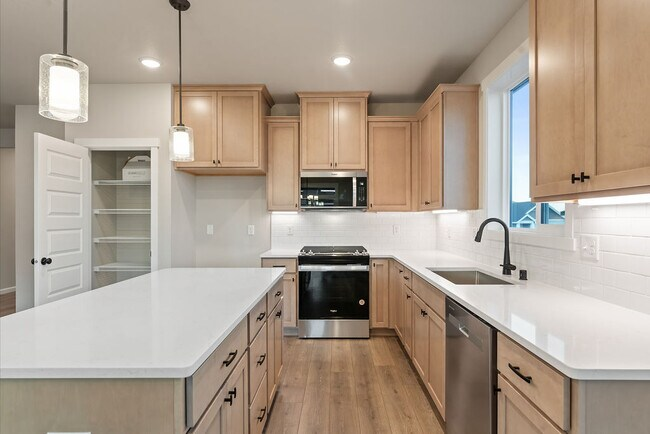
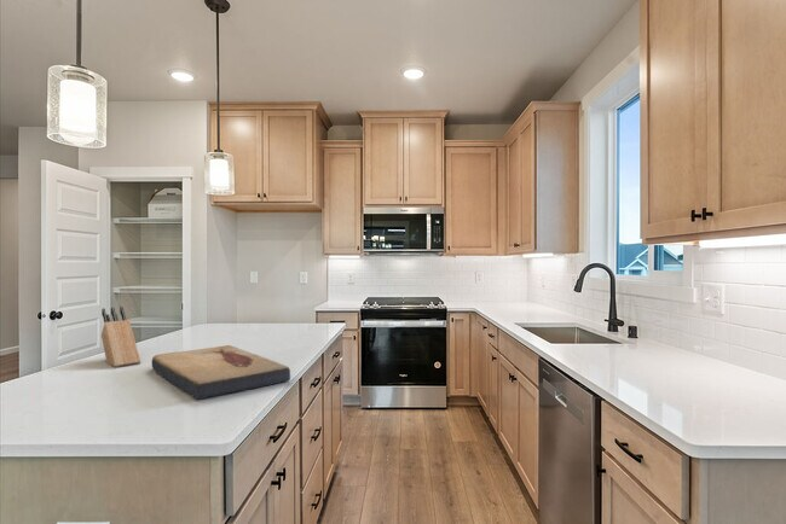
+ fish fossil (216, 366)
+ knife block (119, 334)
